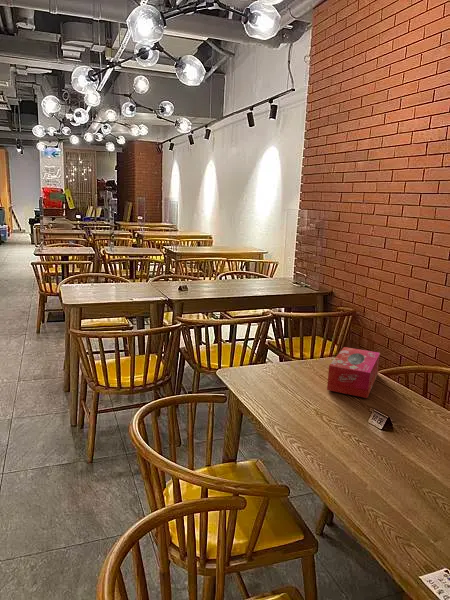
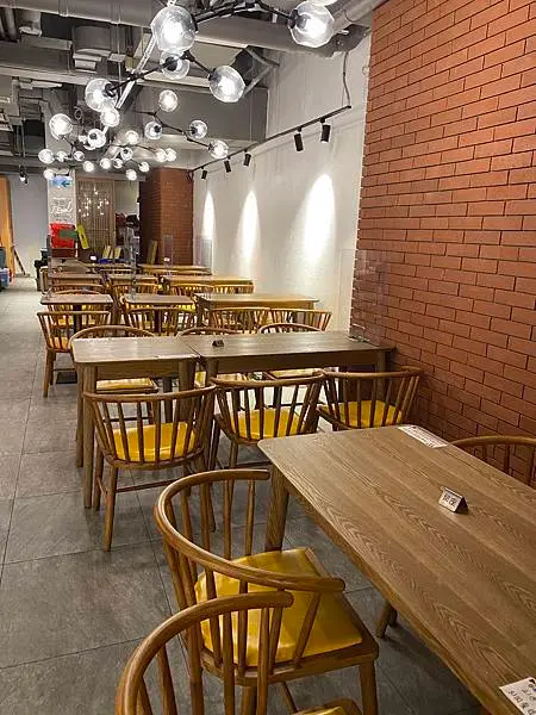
- tissue box (354, 370)
